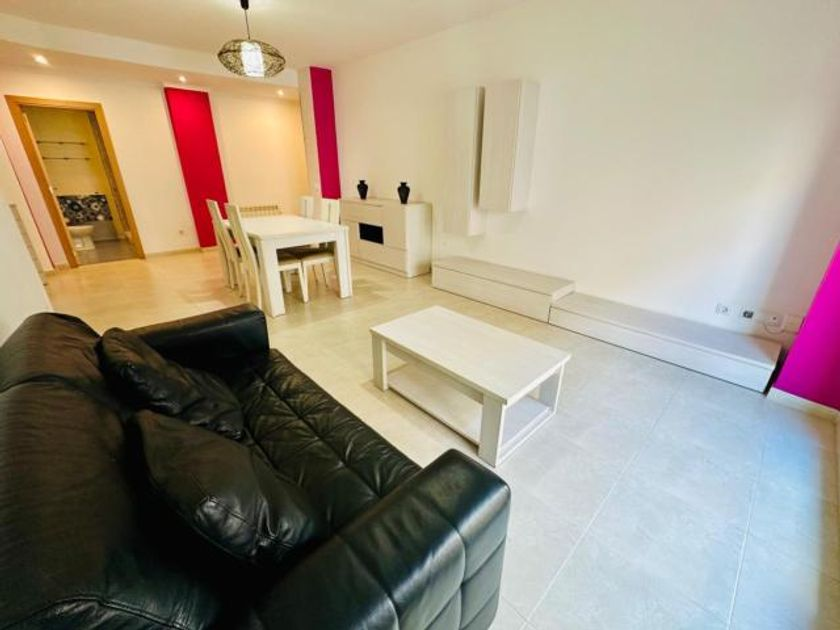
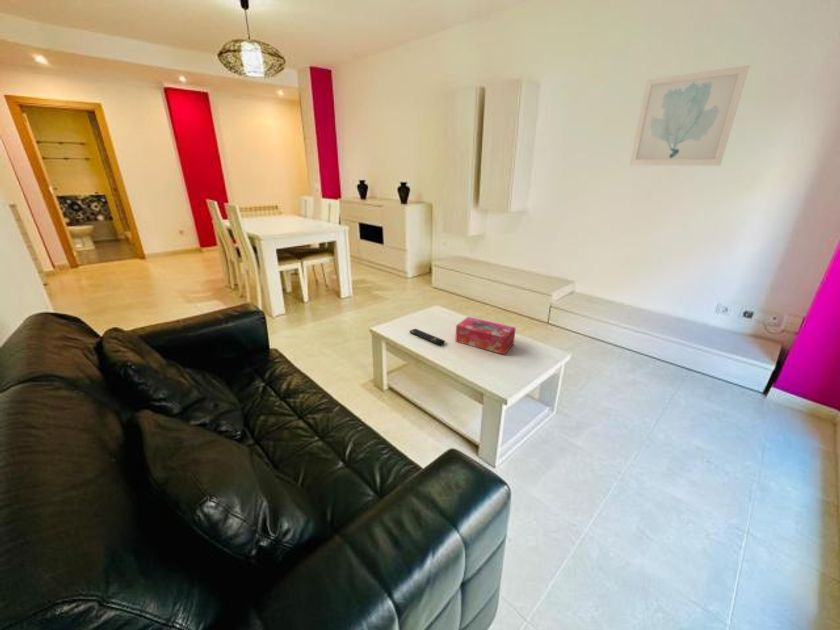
+ remote control (426, 336)
+ wall art (682, 121)
+ tissue box (485, 334)
